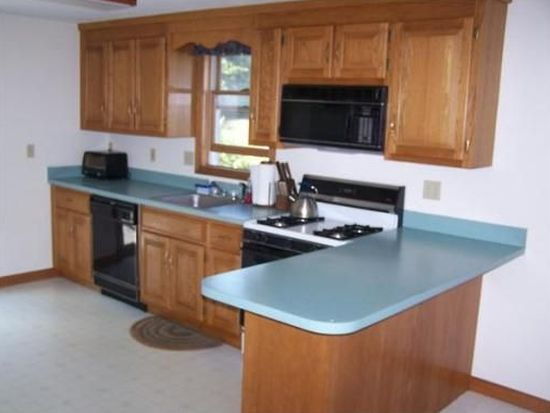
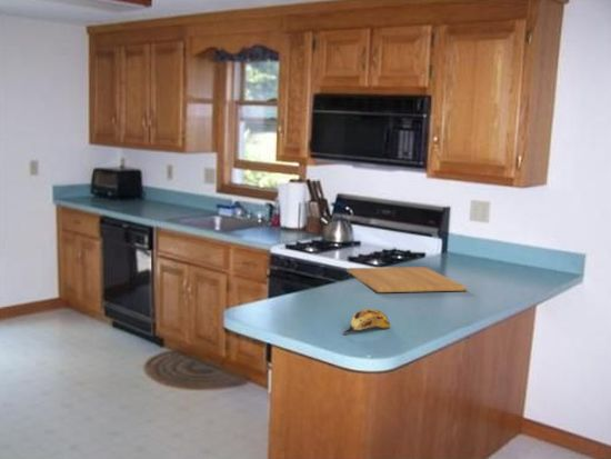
+ chopping board (403, 278)
+ banana (369, 320)
